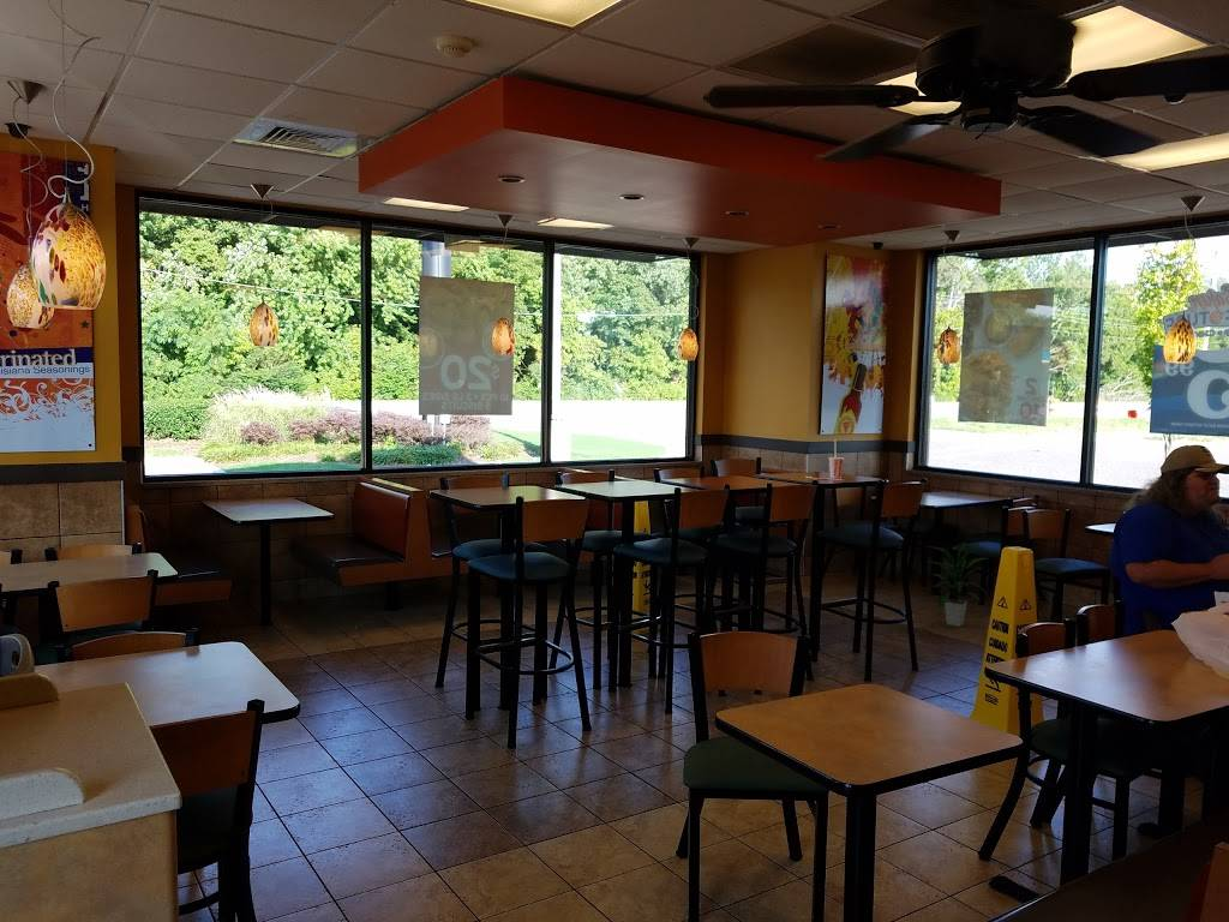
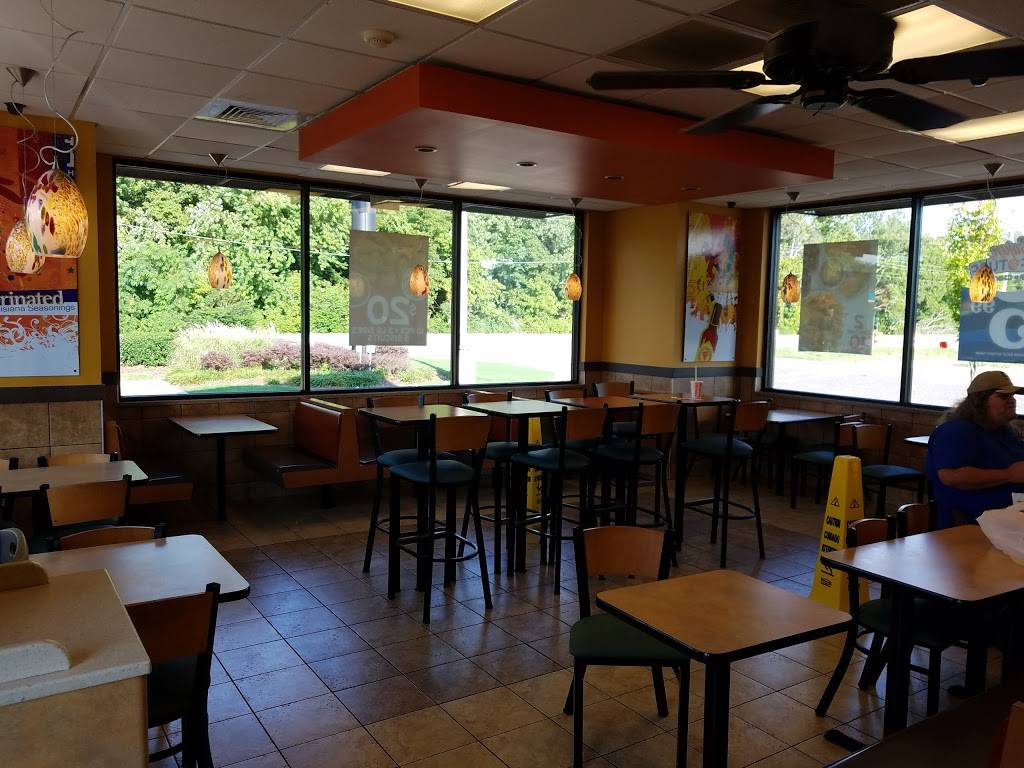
- indoor plant (954, 582)
